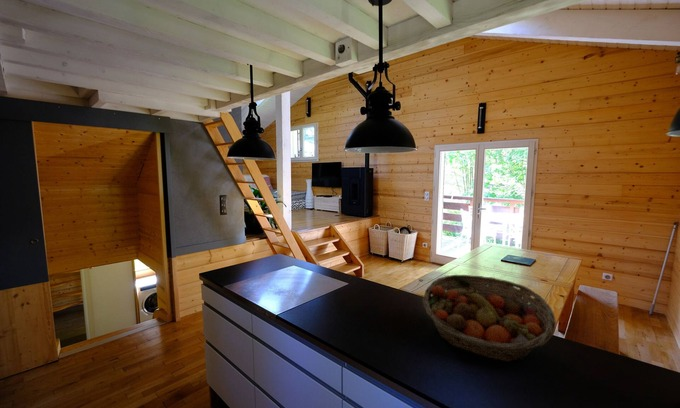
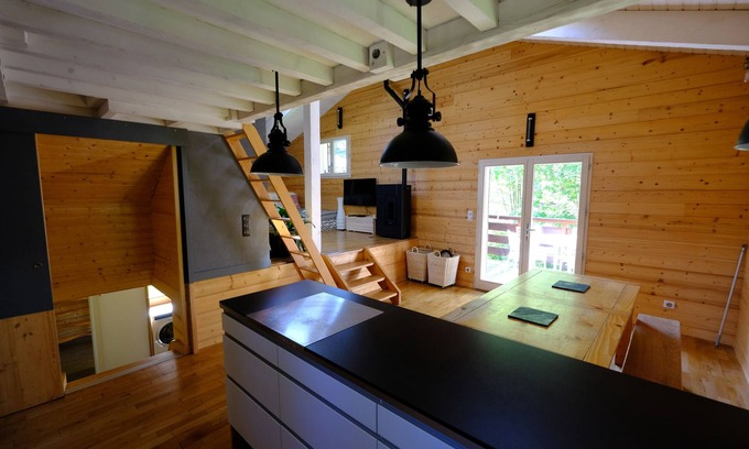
- fruit basket (482, 313)
